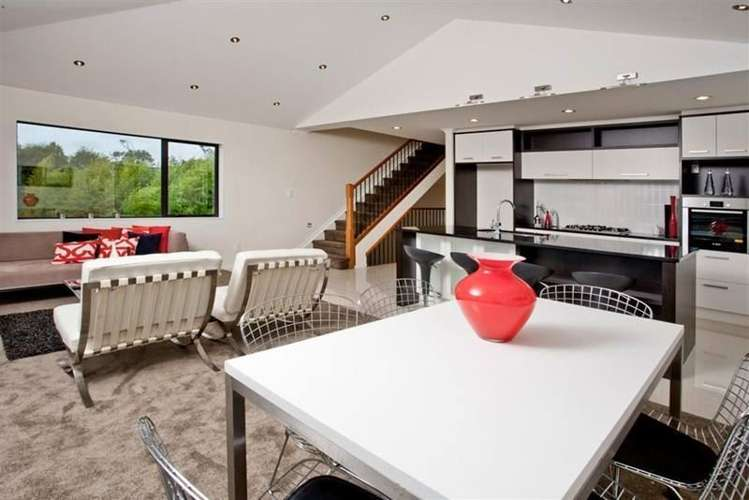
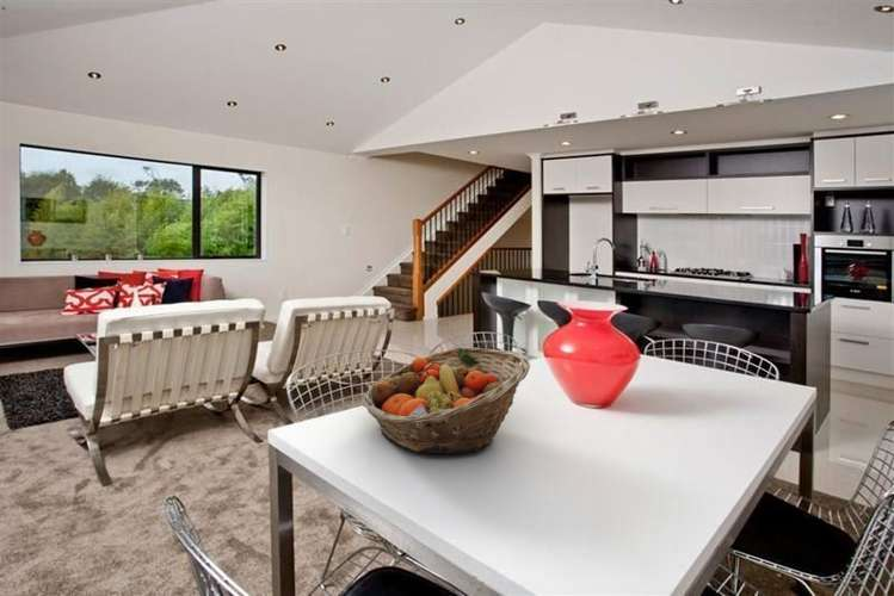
+ fruit basket (444, 393)
